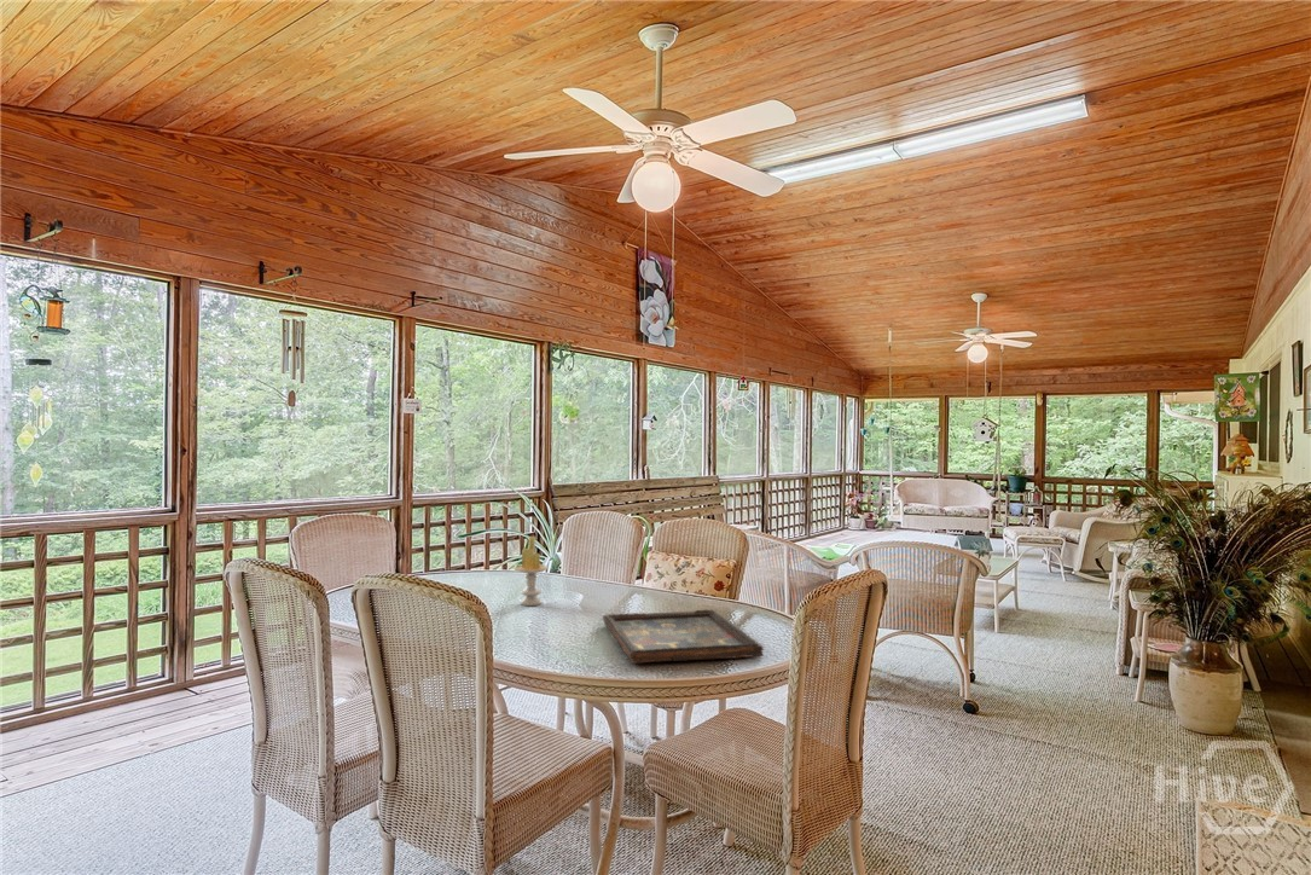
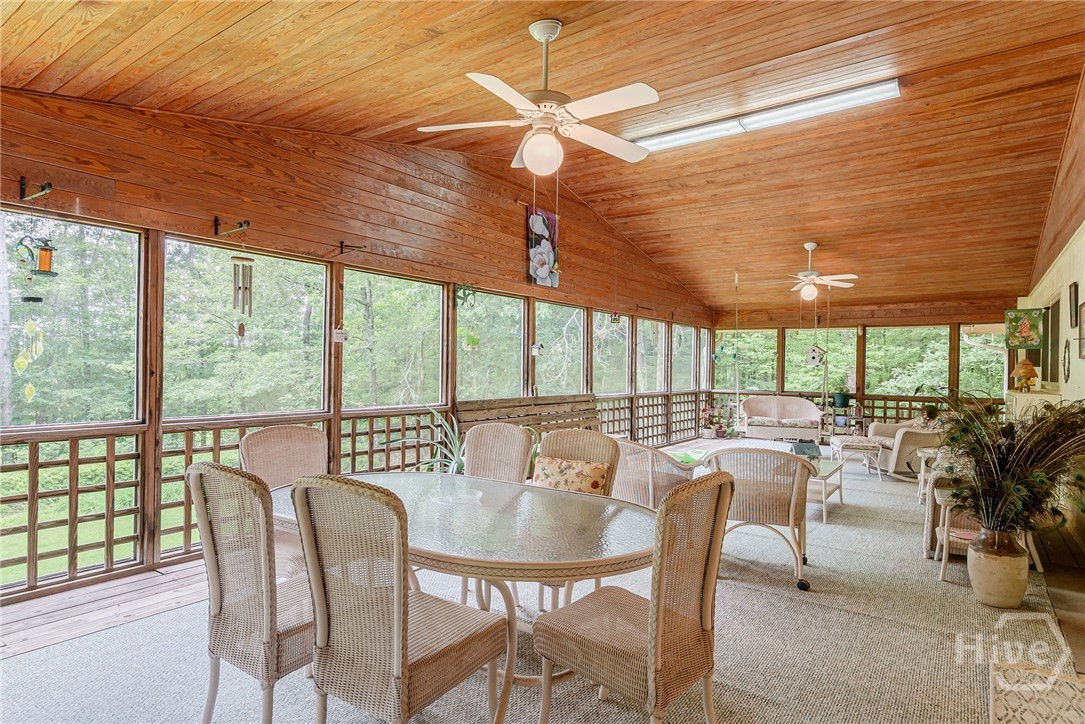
- candle (530, 569)
- decorative tray (677, 633)
